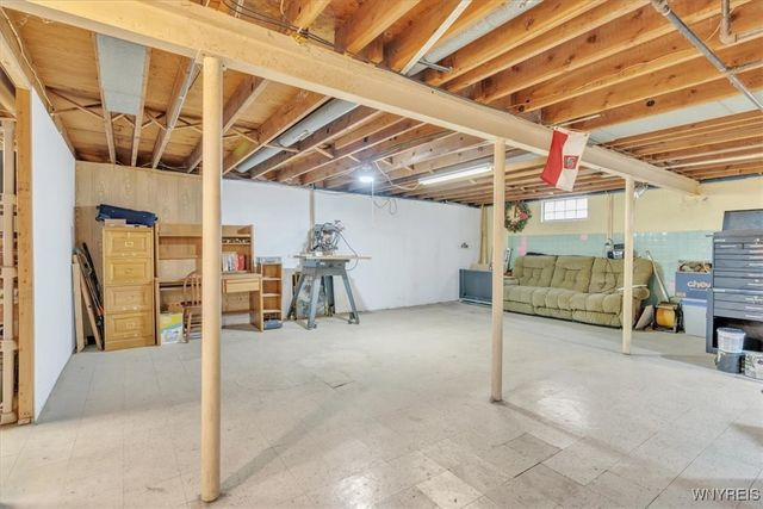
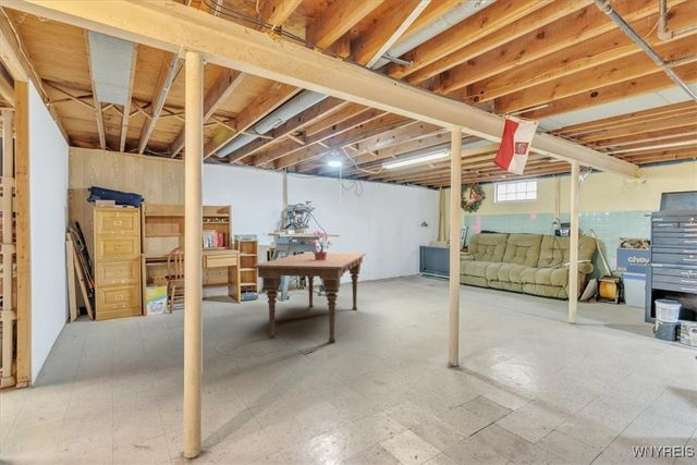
+ dining table (323, 287)
+ potted plant (321, 245)
